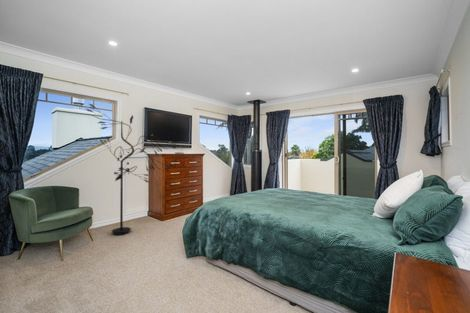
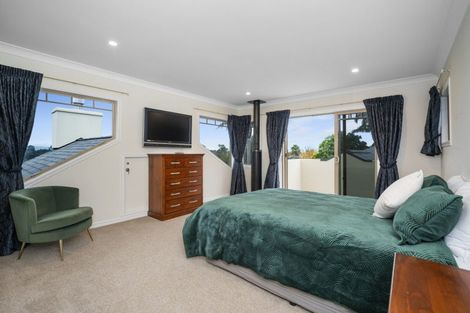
- floor lamp (130, 169)
